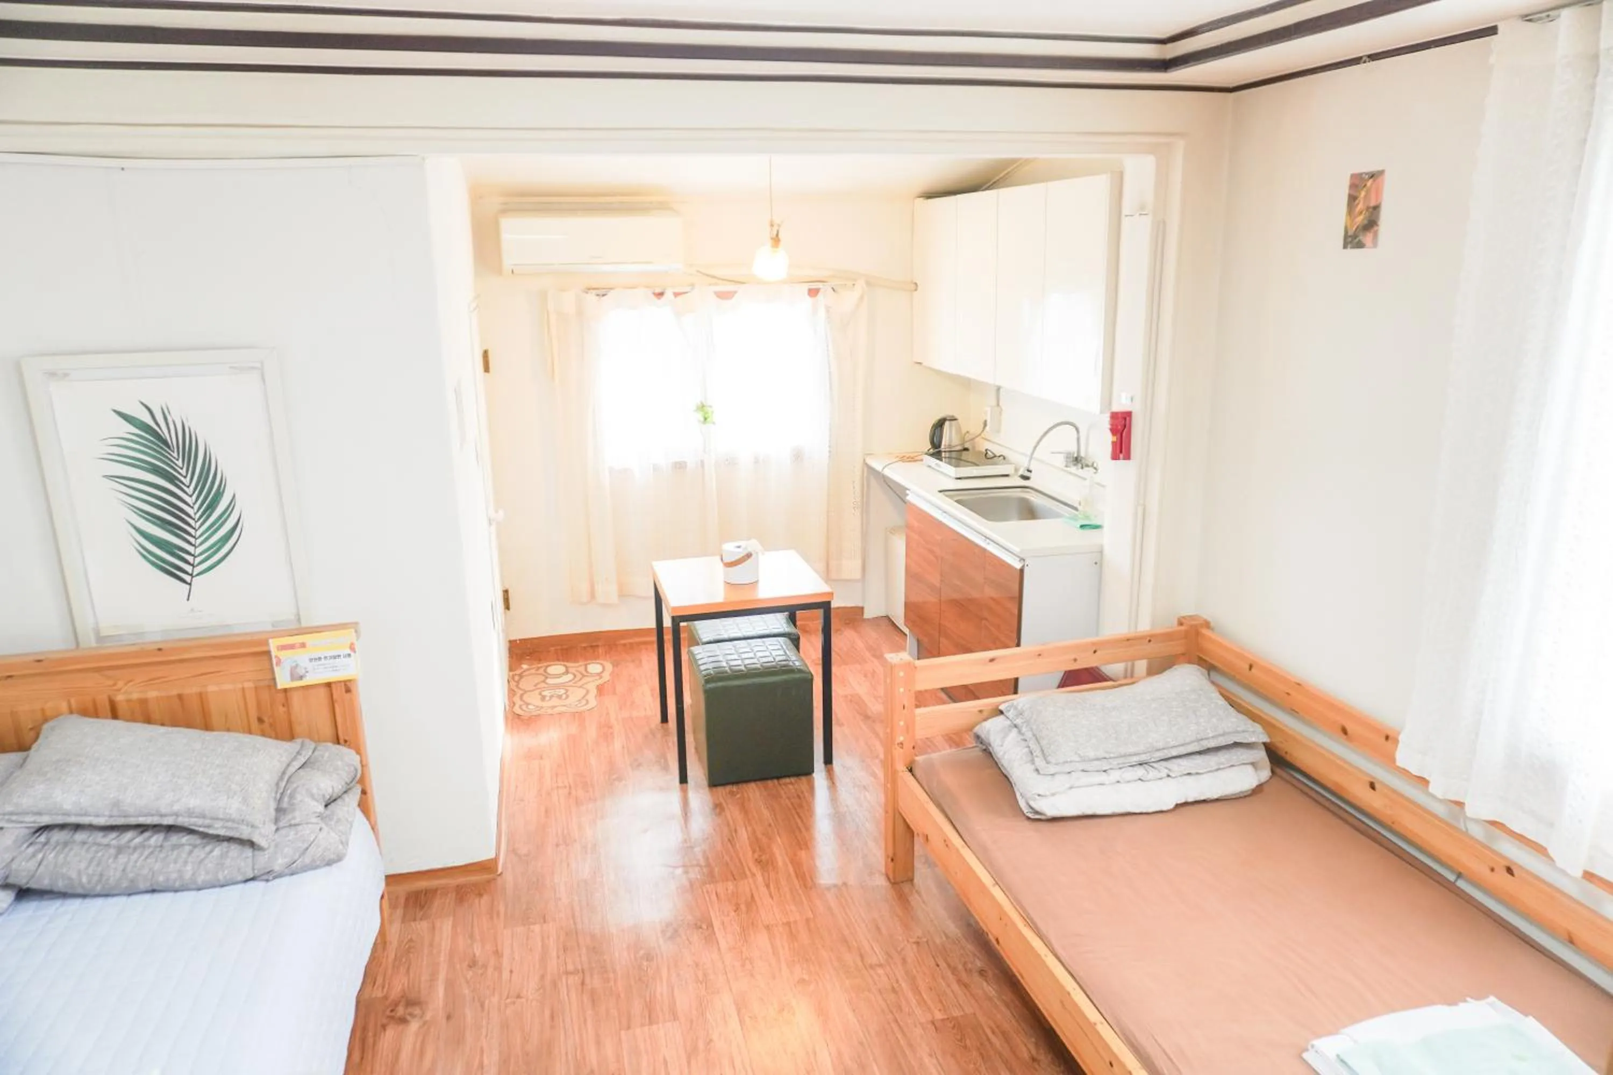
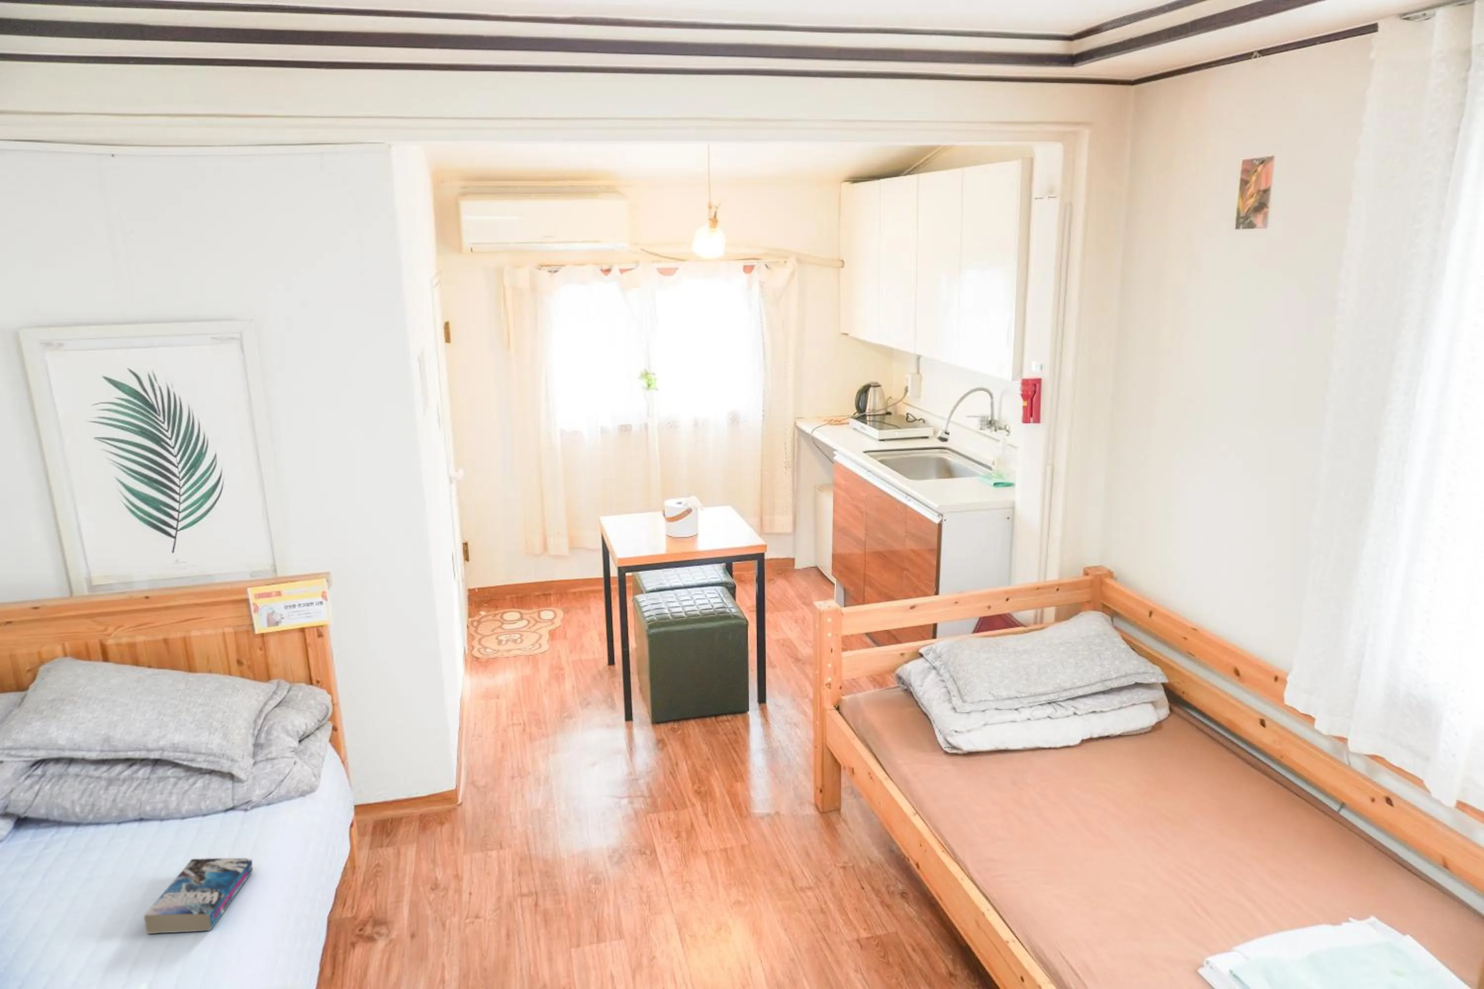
+ book (200, 893)
